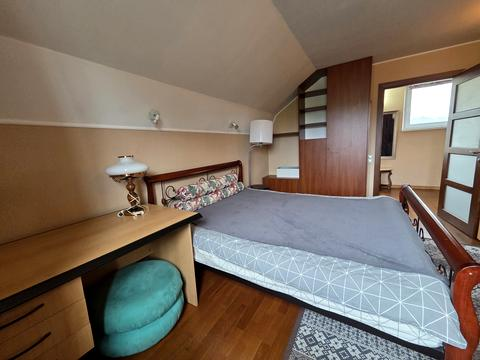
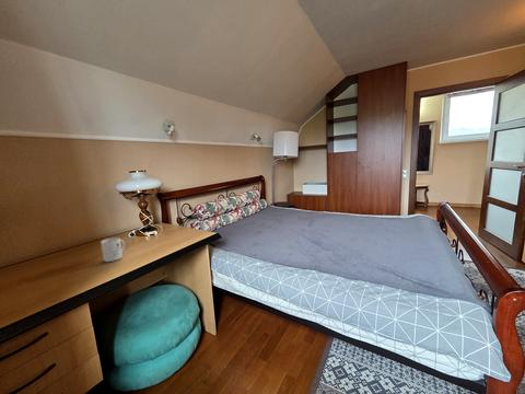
+ mug (115, 247)
